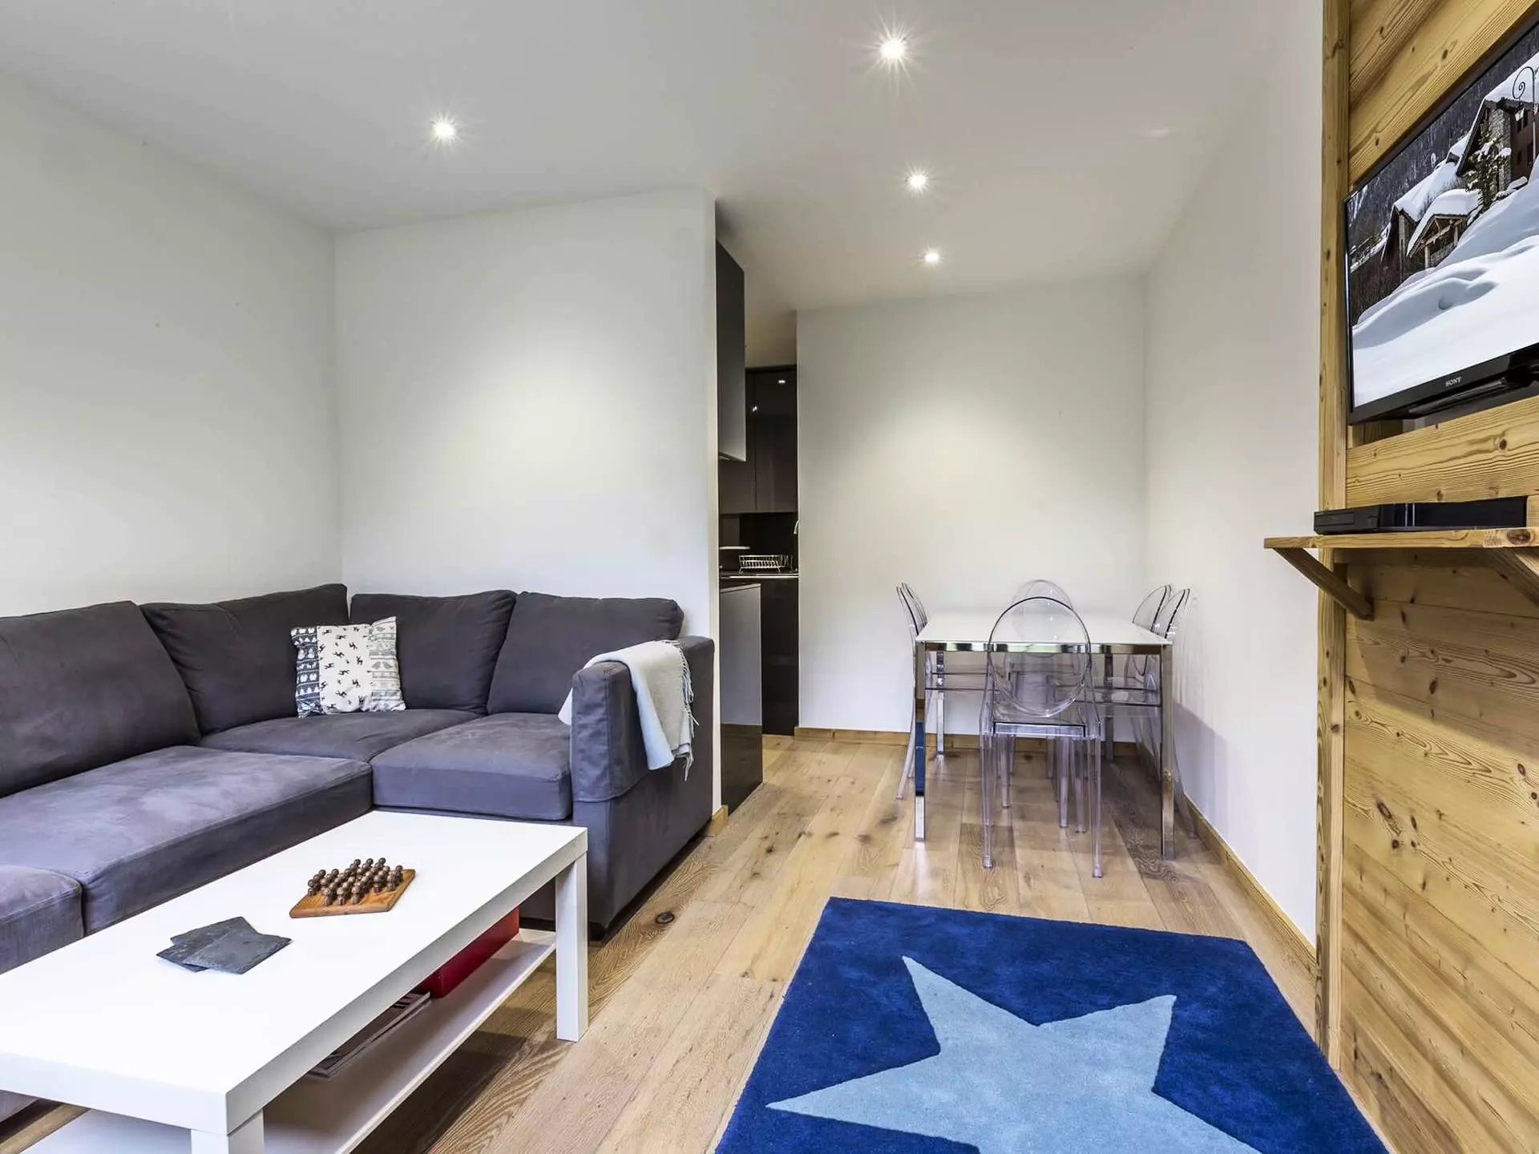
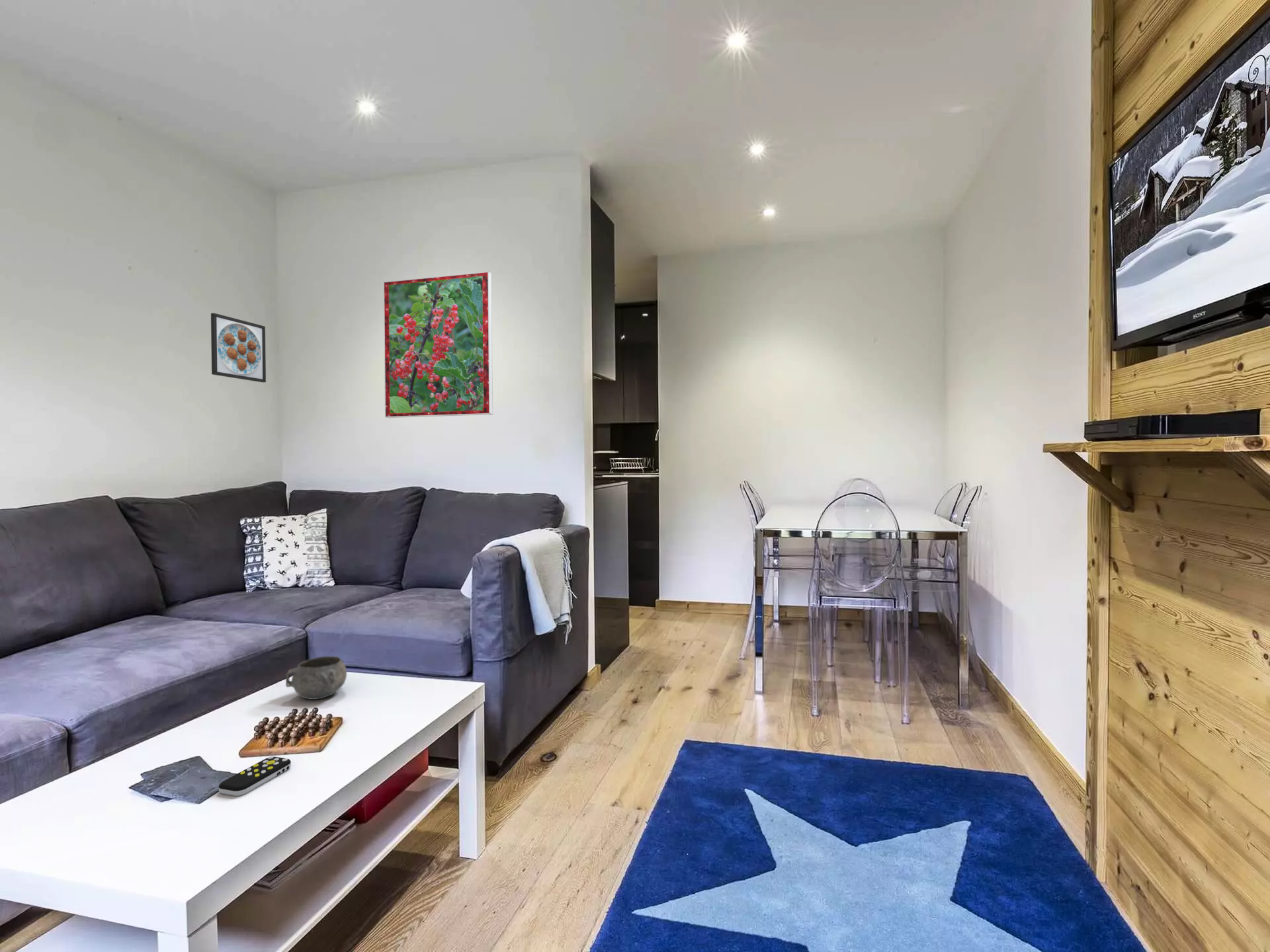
+ decorative bowl (317, 680)
+ remote control (256, 775)
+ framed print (437, 346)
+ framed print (239, 349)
